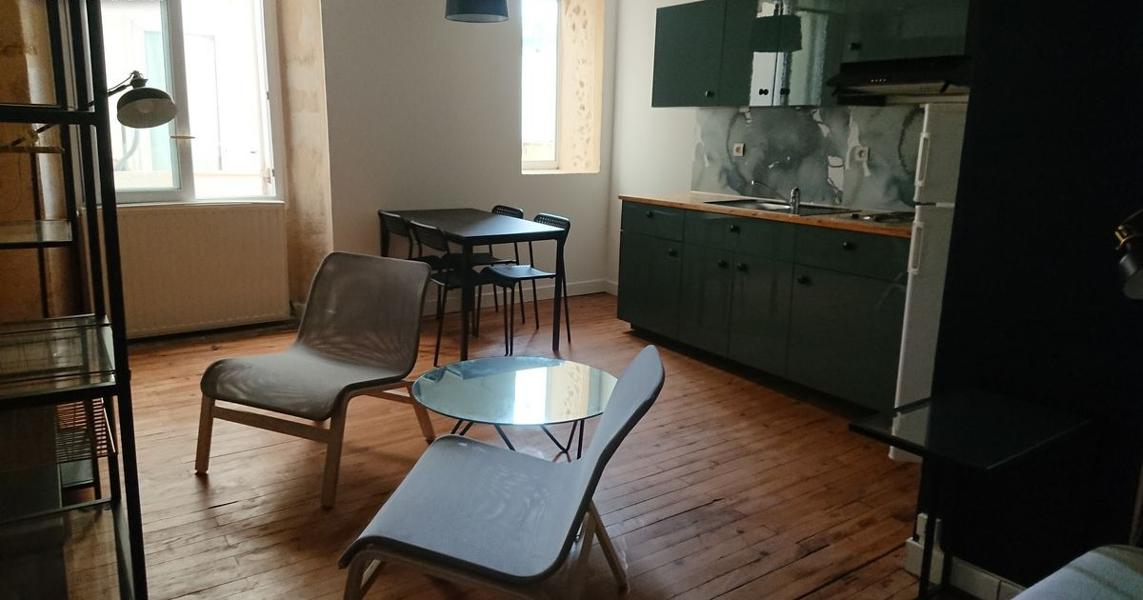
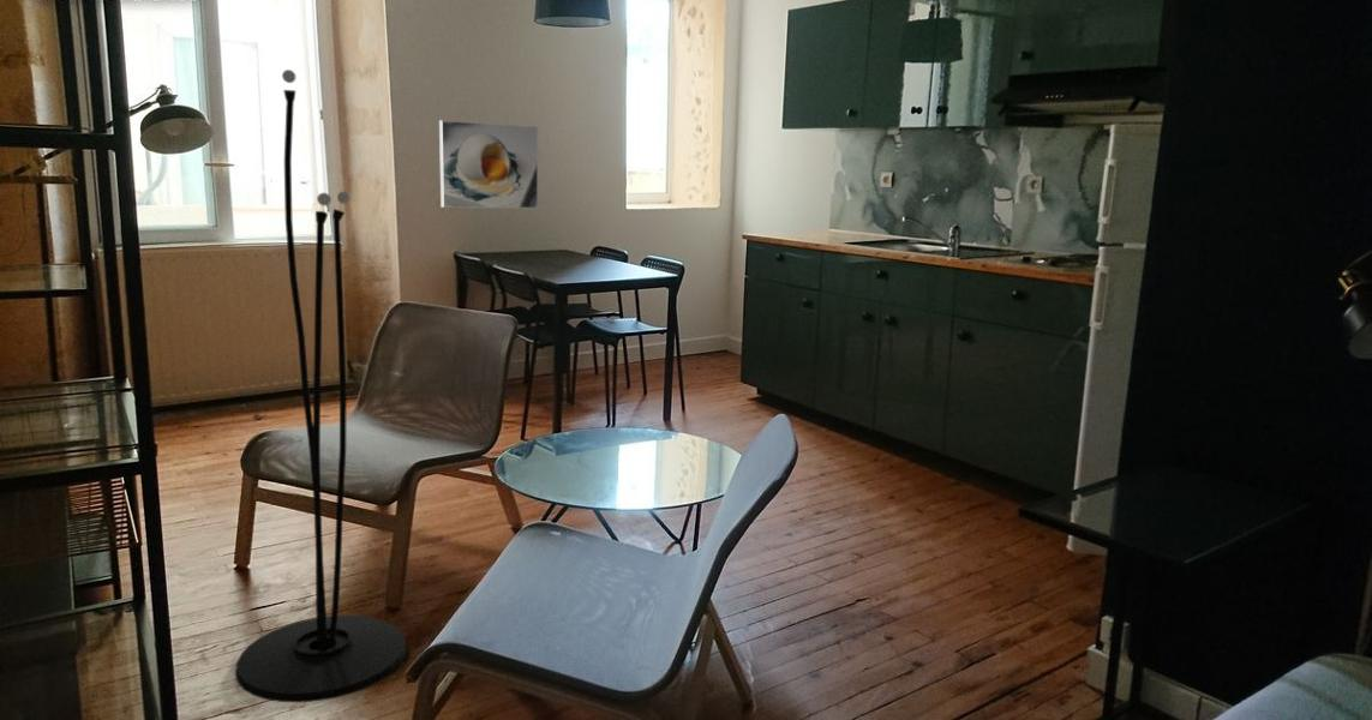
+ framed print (490, 166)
+ floor lamp (307, 382)
